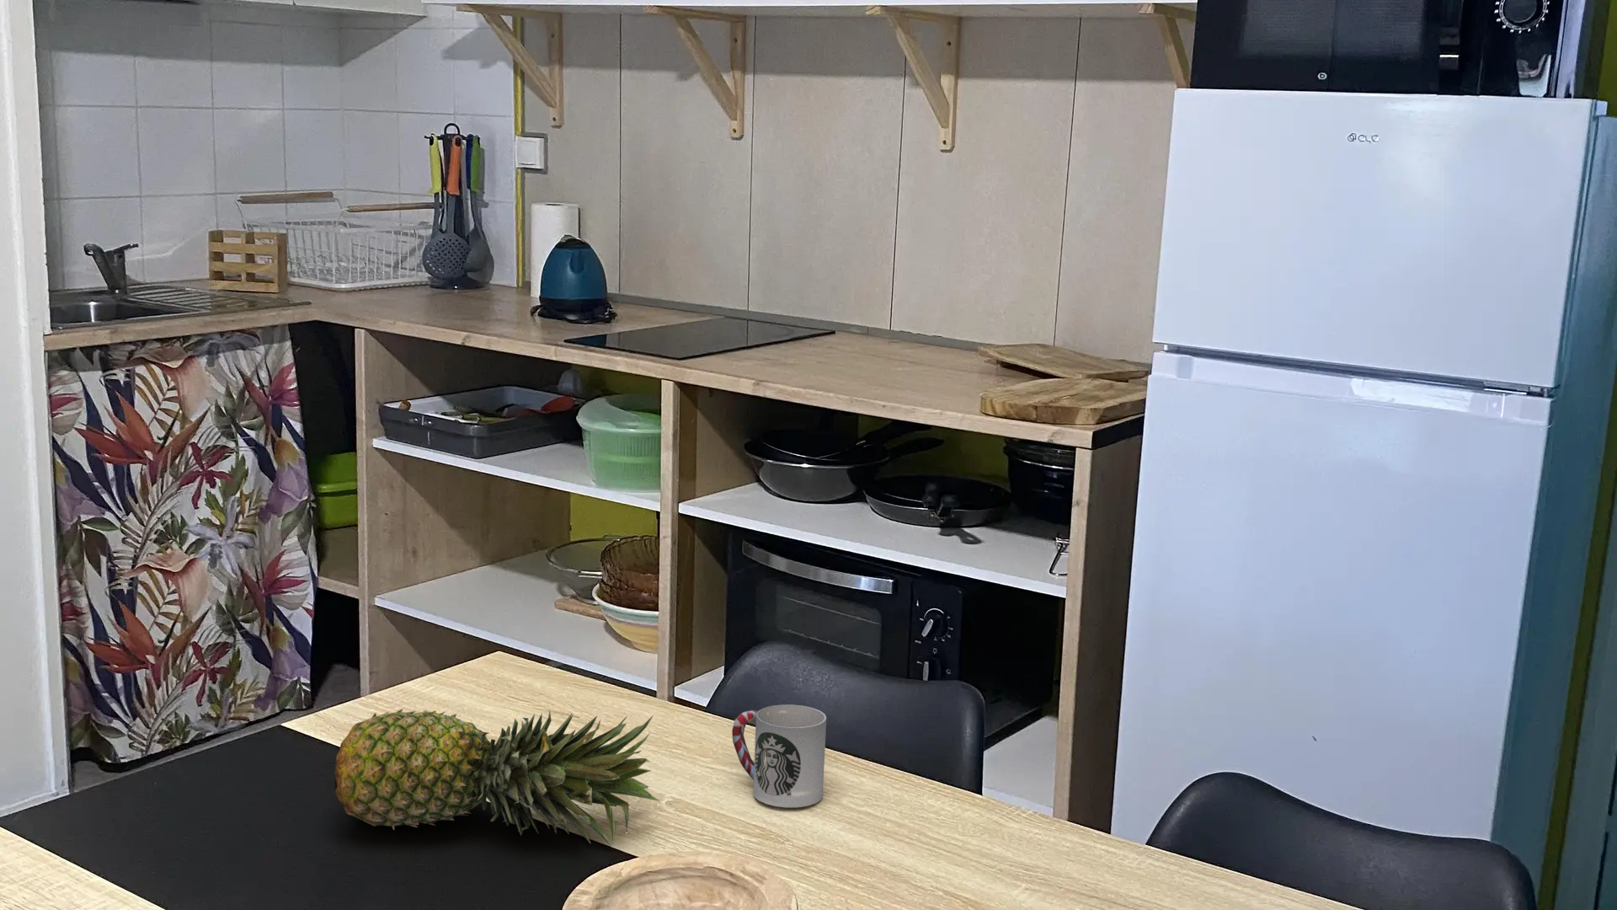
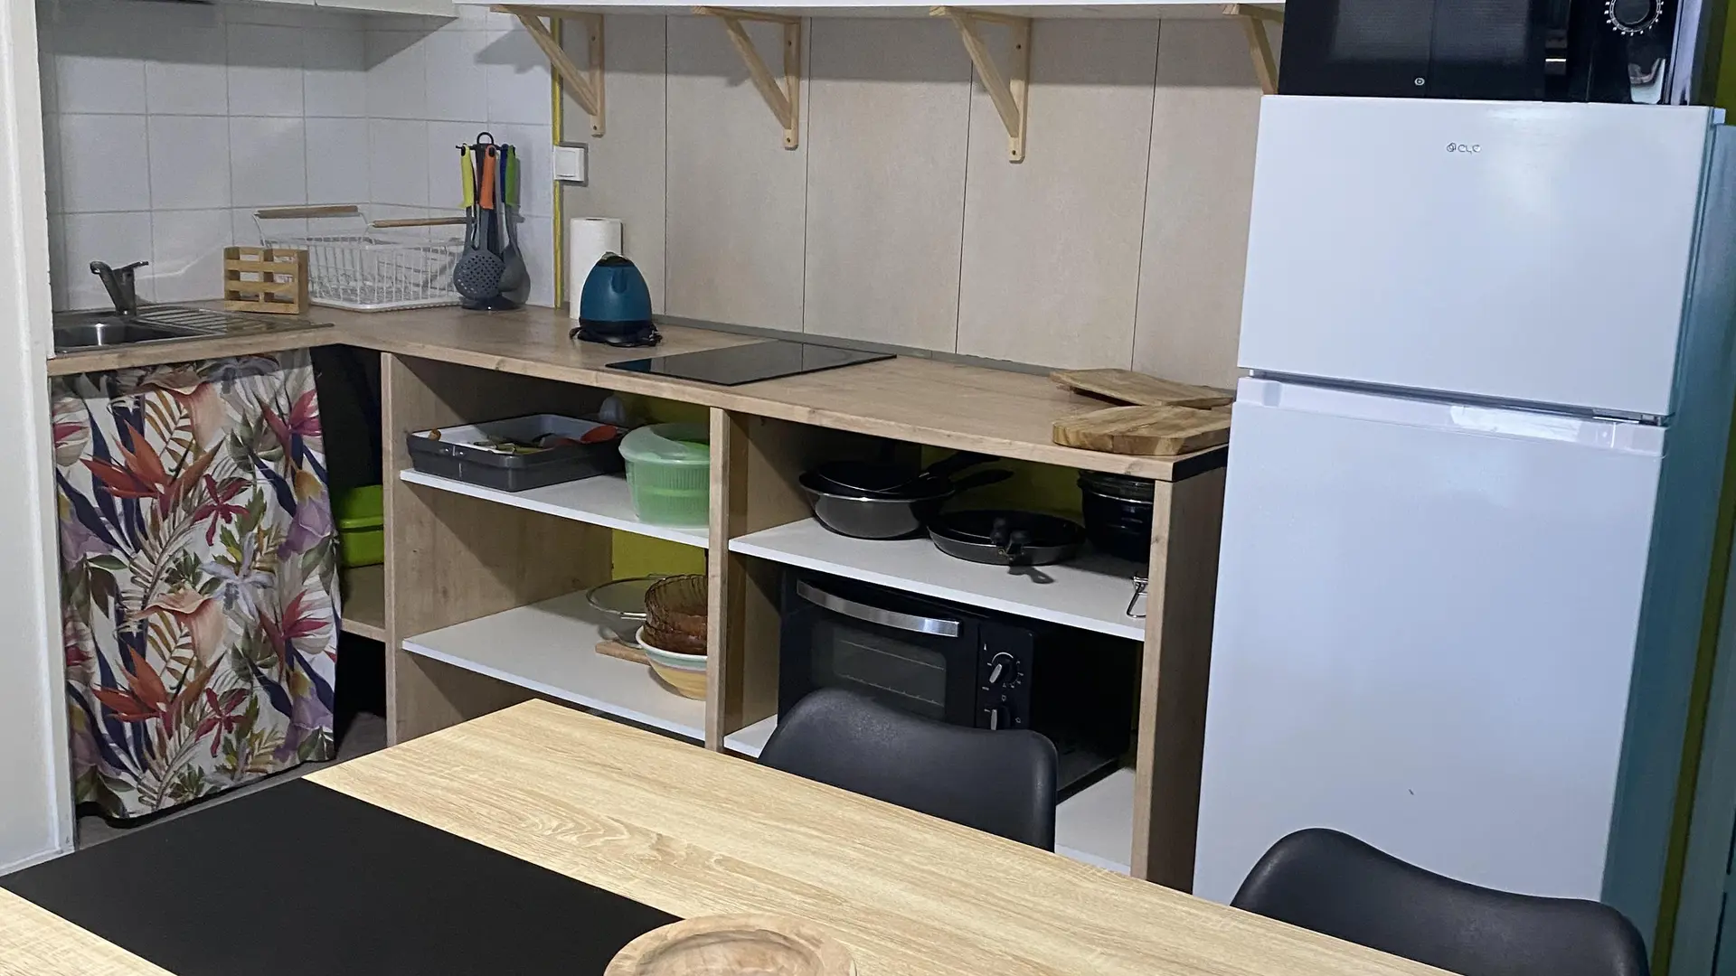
- fruit (500, 769)
- cup (775, 751)
